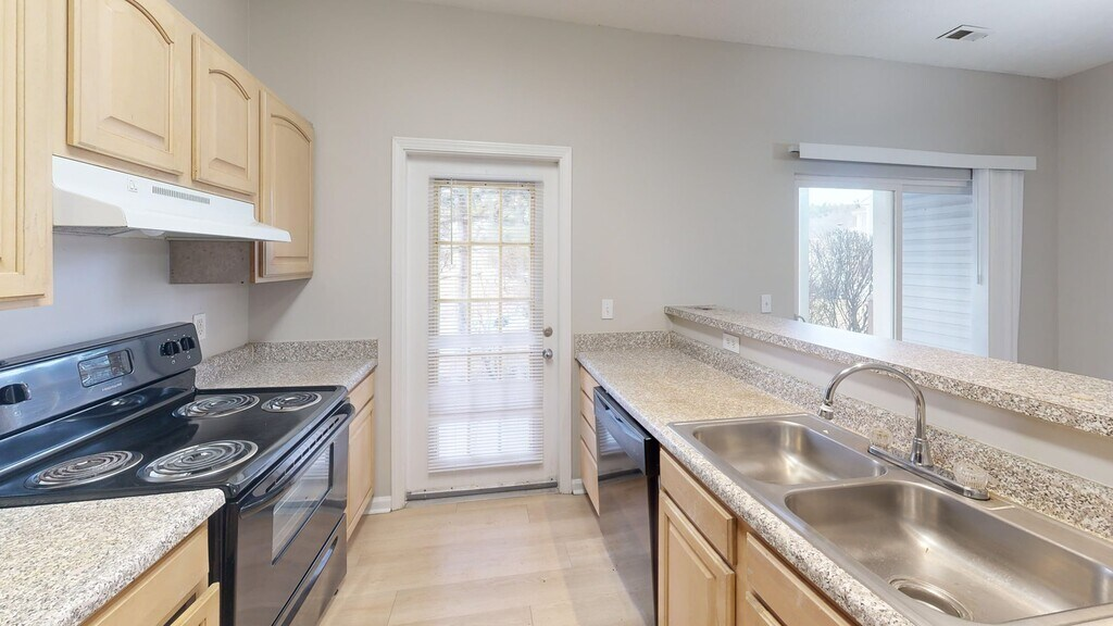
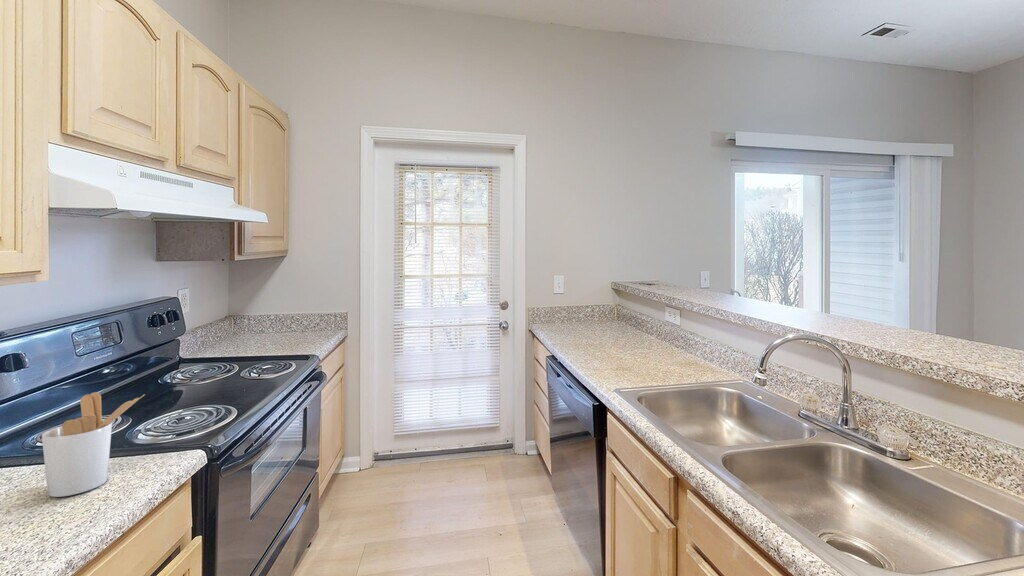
+ utensil holder (96, 440)
